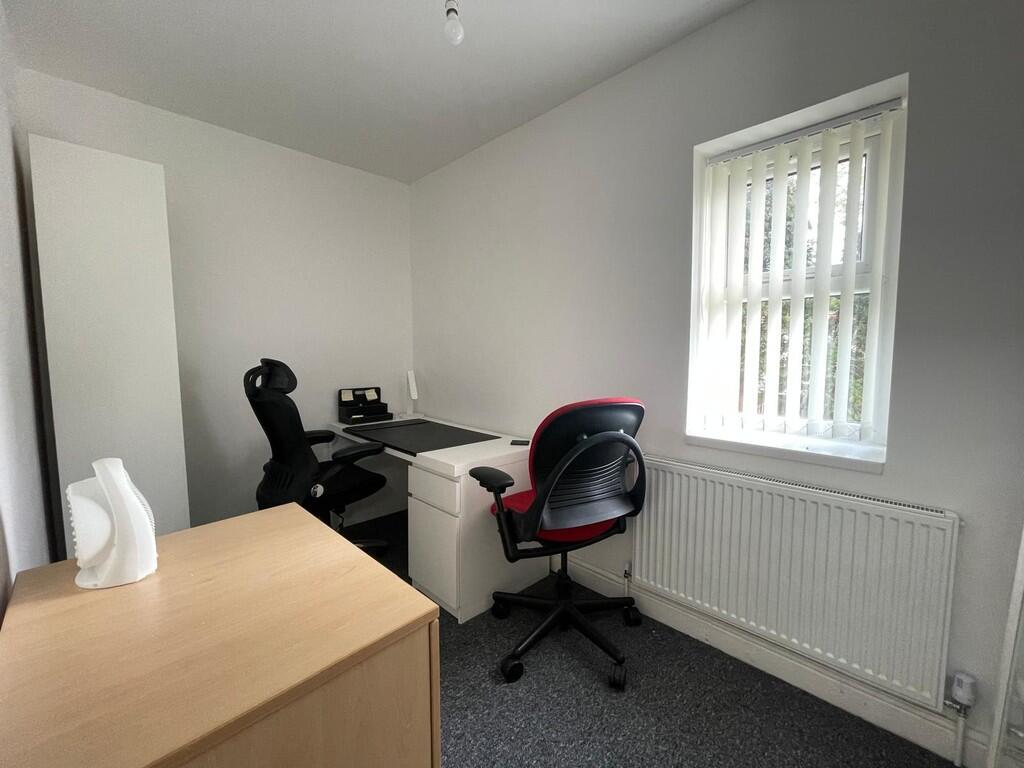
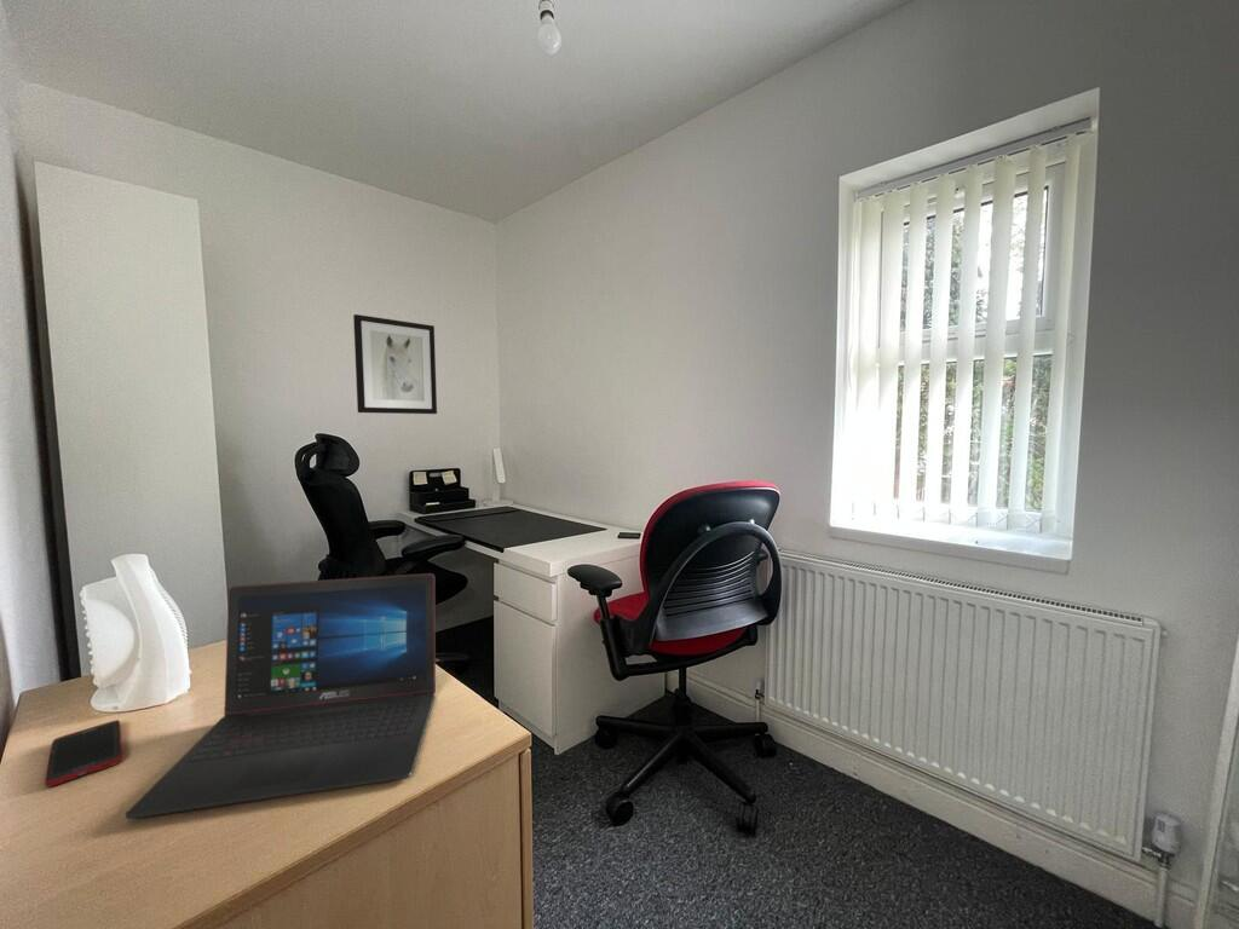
+ laptop (310, 673)
+ cell phone (86, 750)
+ wall art (397, 367)
